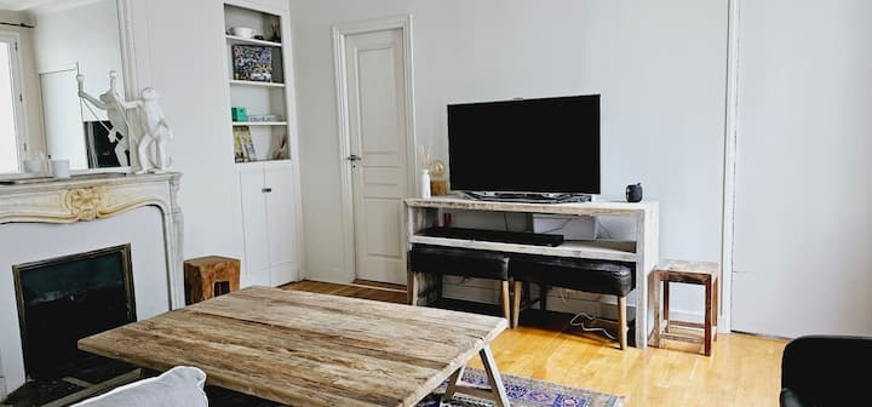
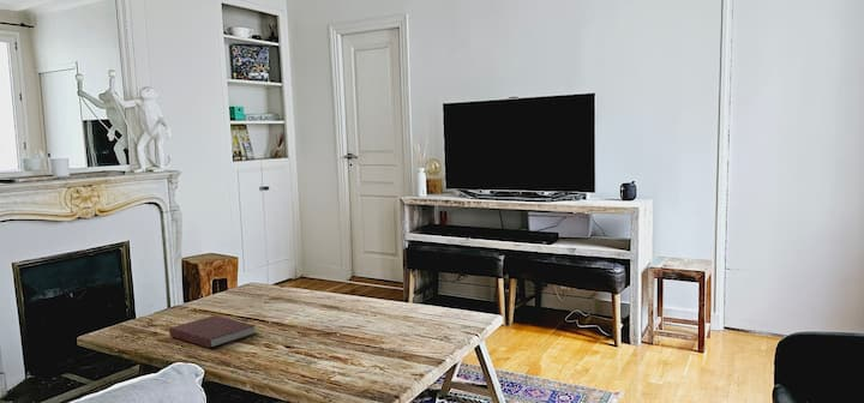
+ notebook (212, 330)
